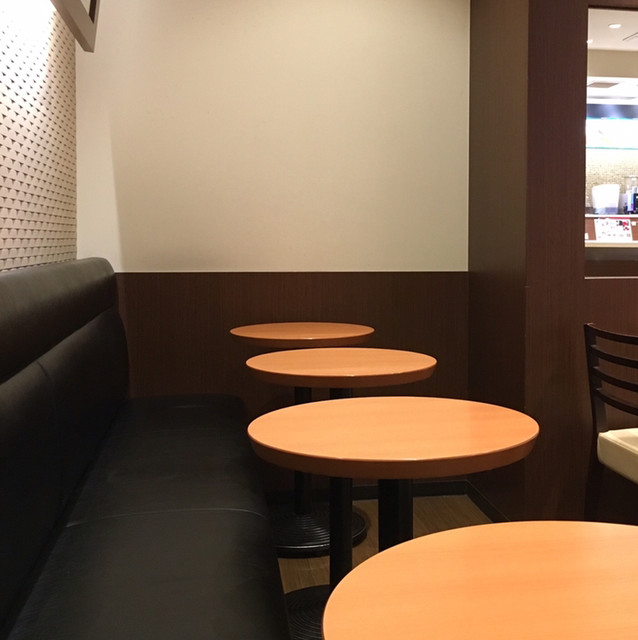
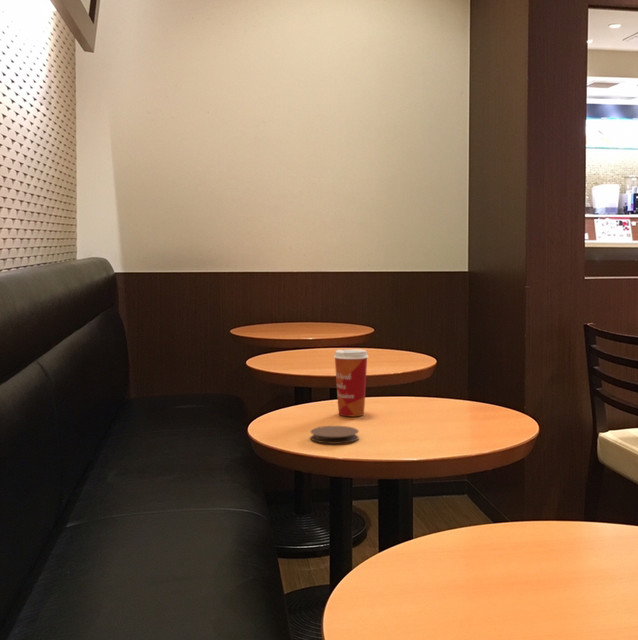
+ coaster (334, 434)
+ coffee cup (351, 382)
